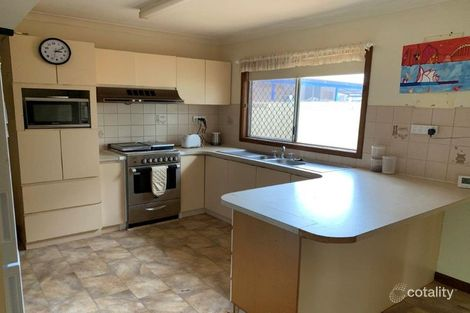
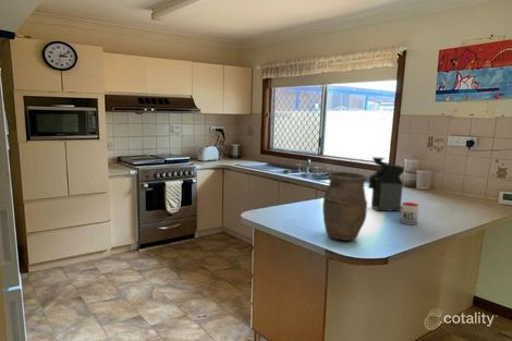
+ mug (407, 211)
+ vase (344, 206)
+ coffee maker (386, 183)
